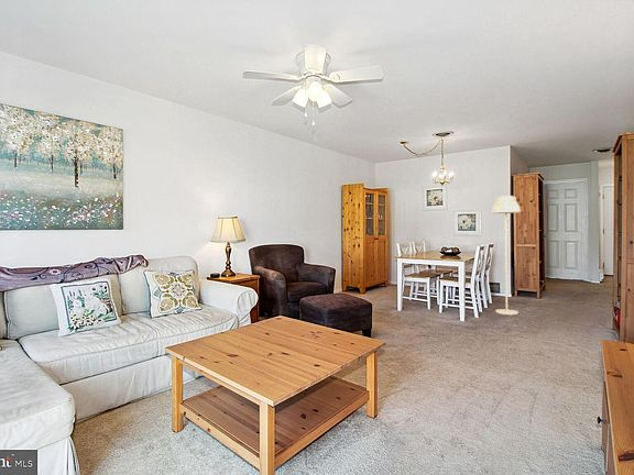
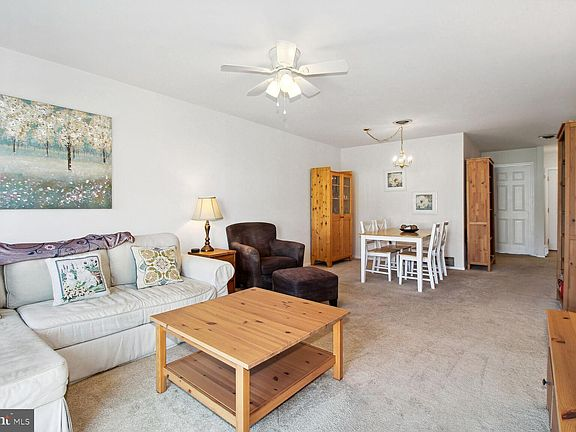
- floor lamp (505, 254)
